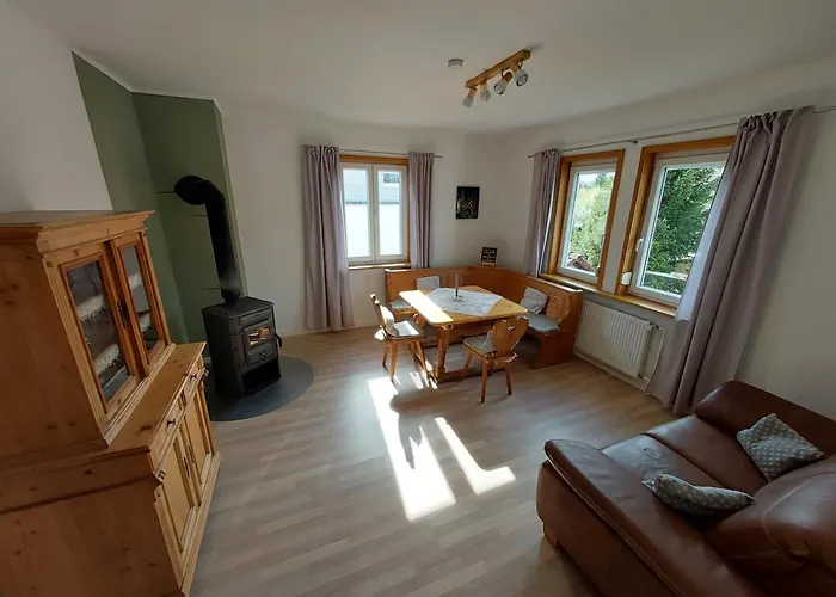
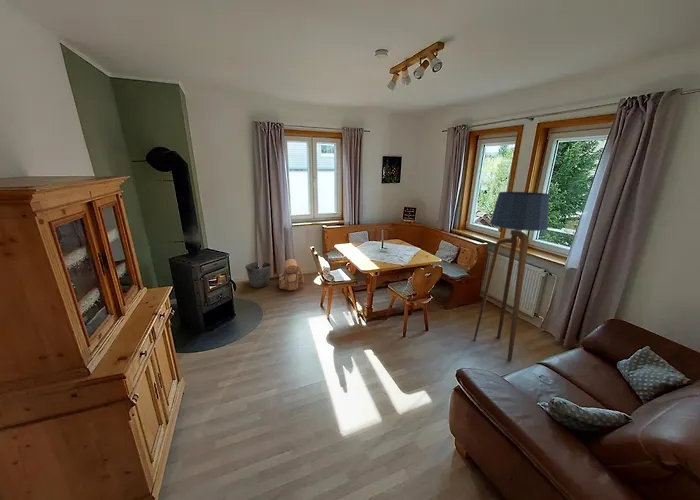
+ backpack (290, 273)
+ floor lamp (509, 276)
+ bucket (258, 274)
